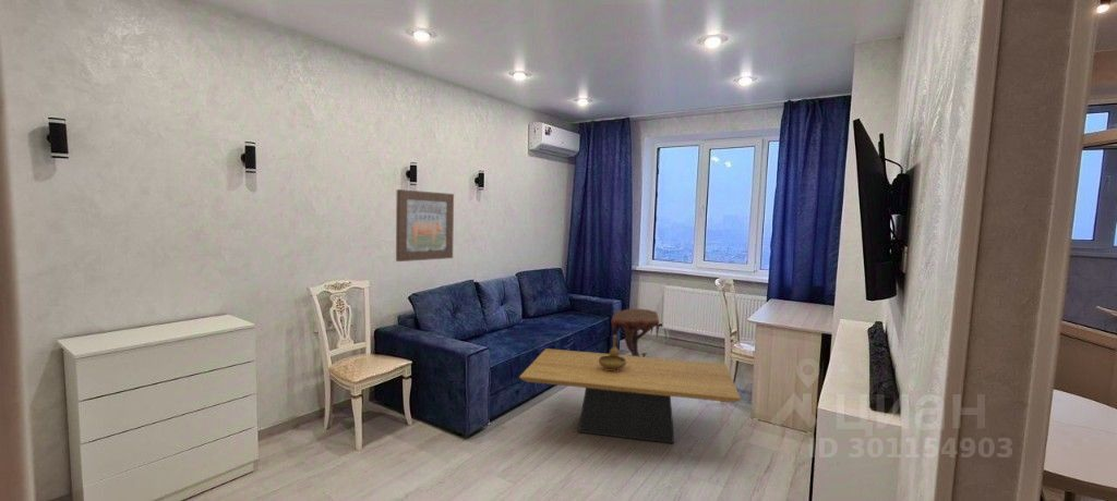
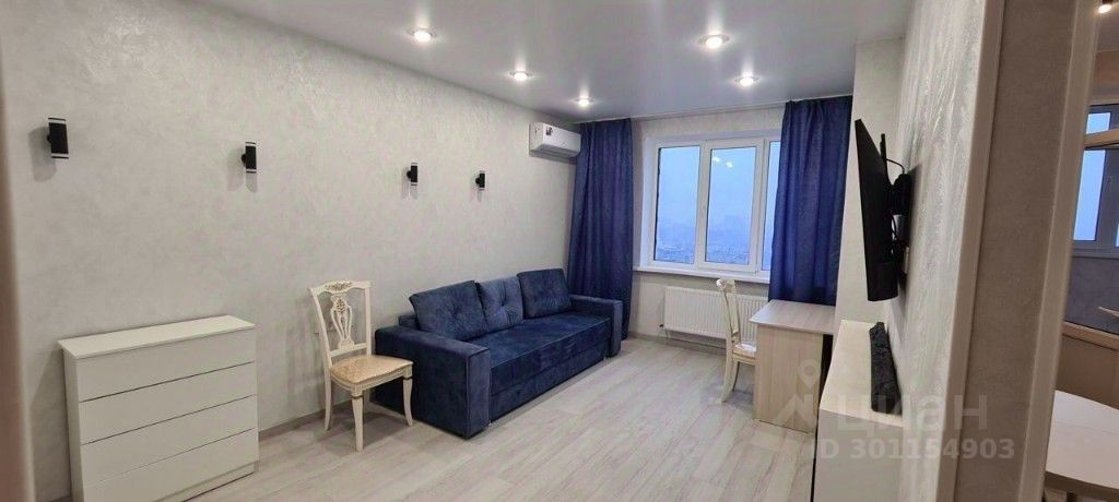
- side table (635, 339)
- wall art (425, 225)
- decorative bowl (613, 352)
- coffee table (627, 399)
